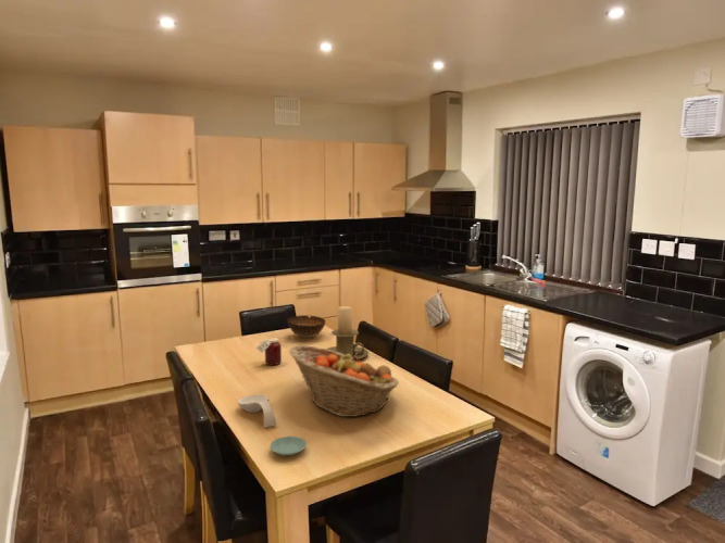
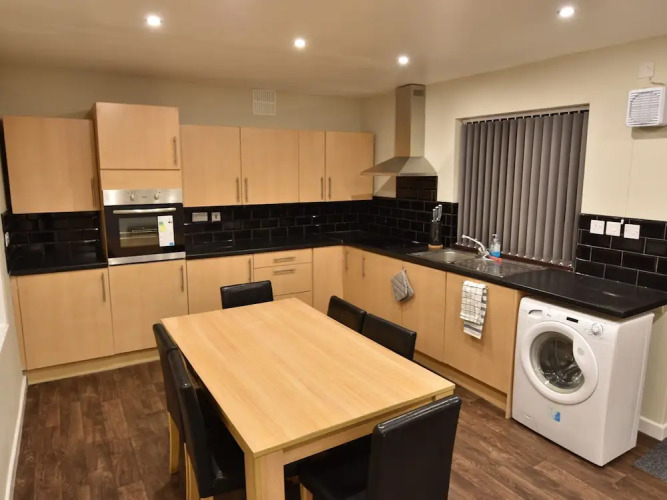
- bowl (307, 328)
- fruit basket (342, 375)
- jar (270, 351)
- candle holder (345, 331)
- saucer (288, 447)
- spoon rest (259, 405)
